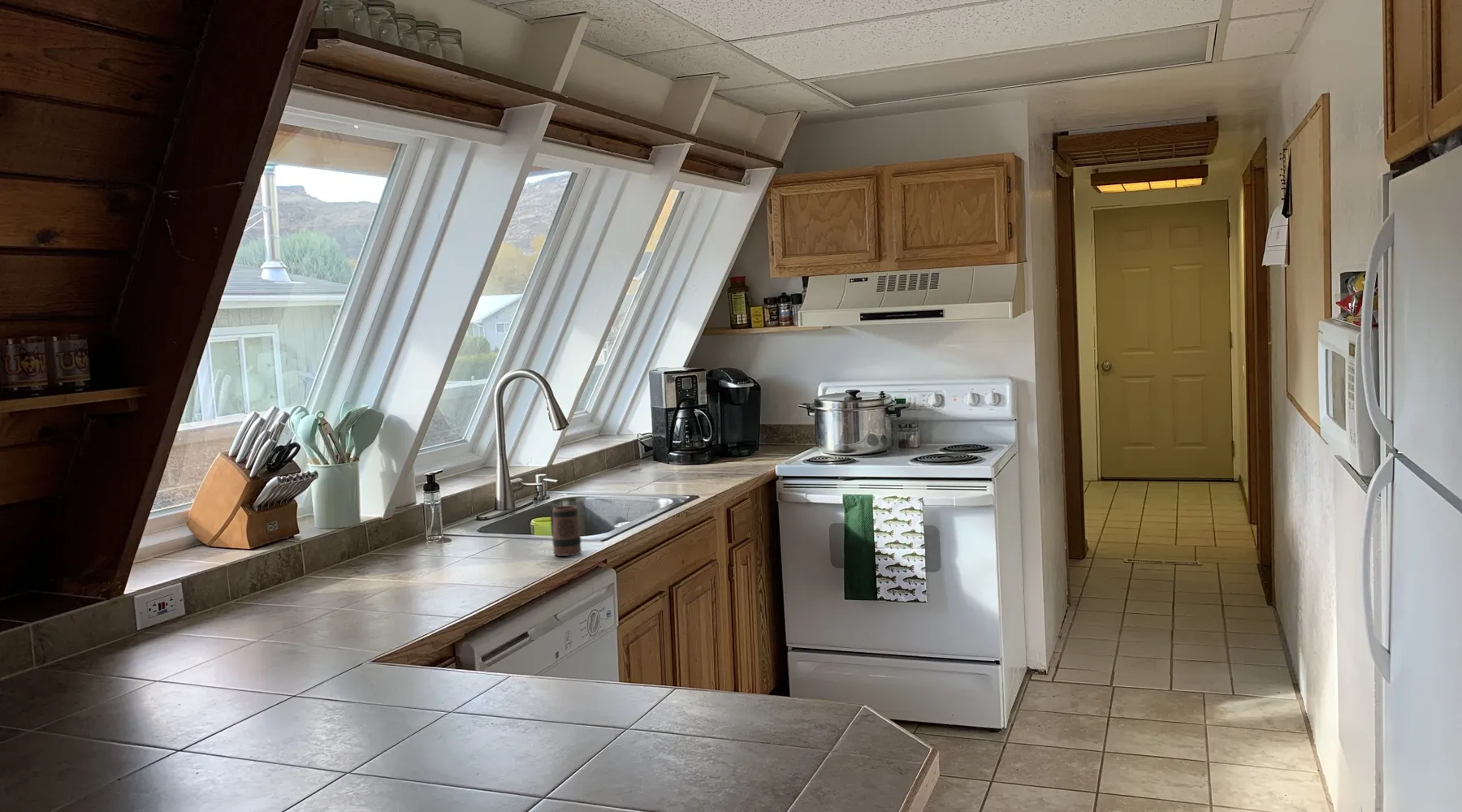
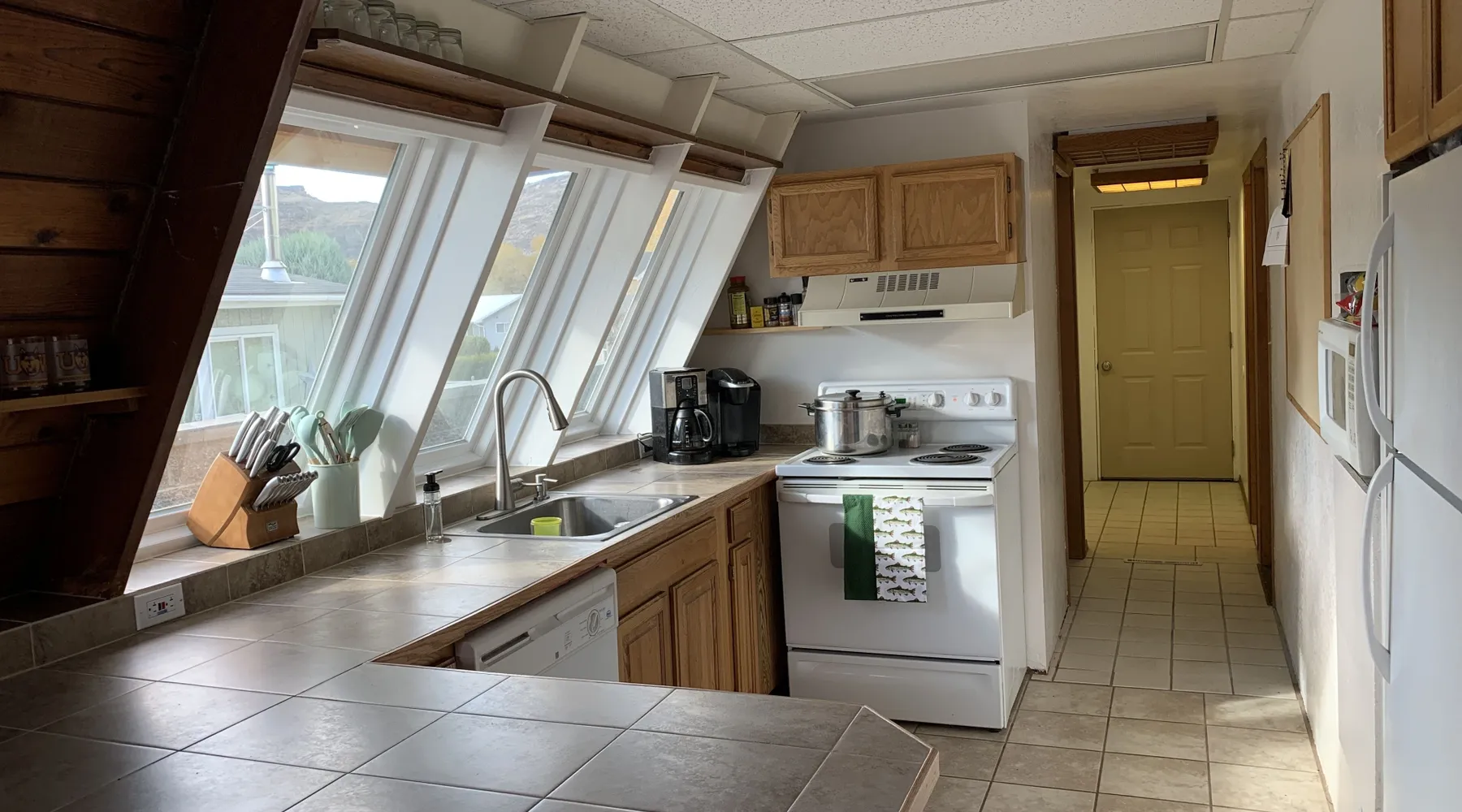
- mug (563, 529)
